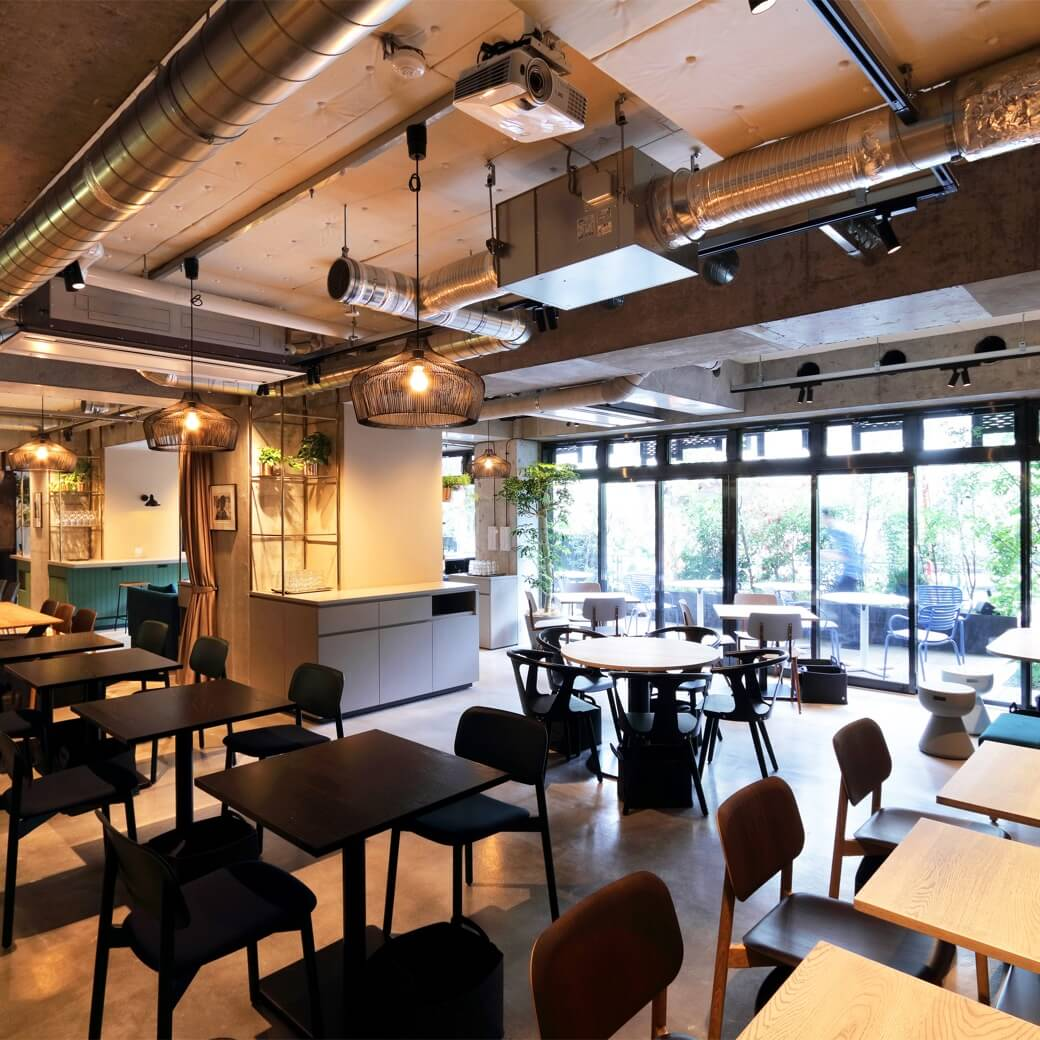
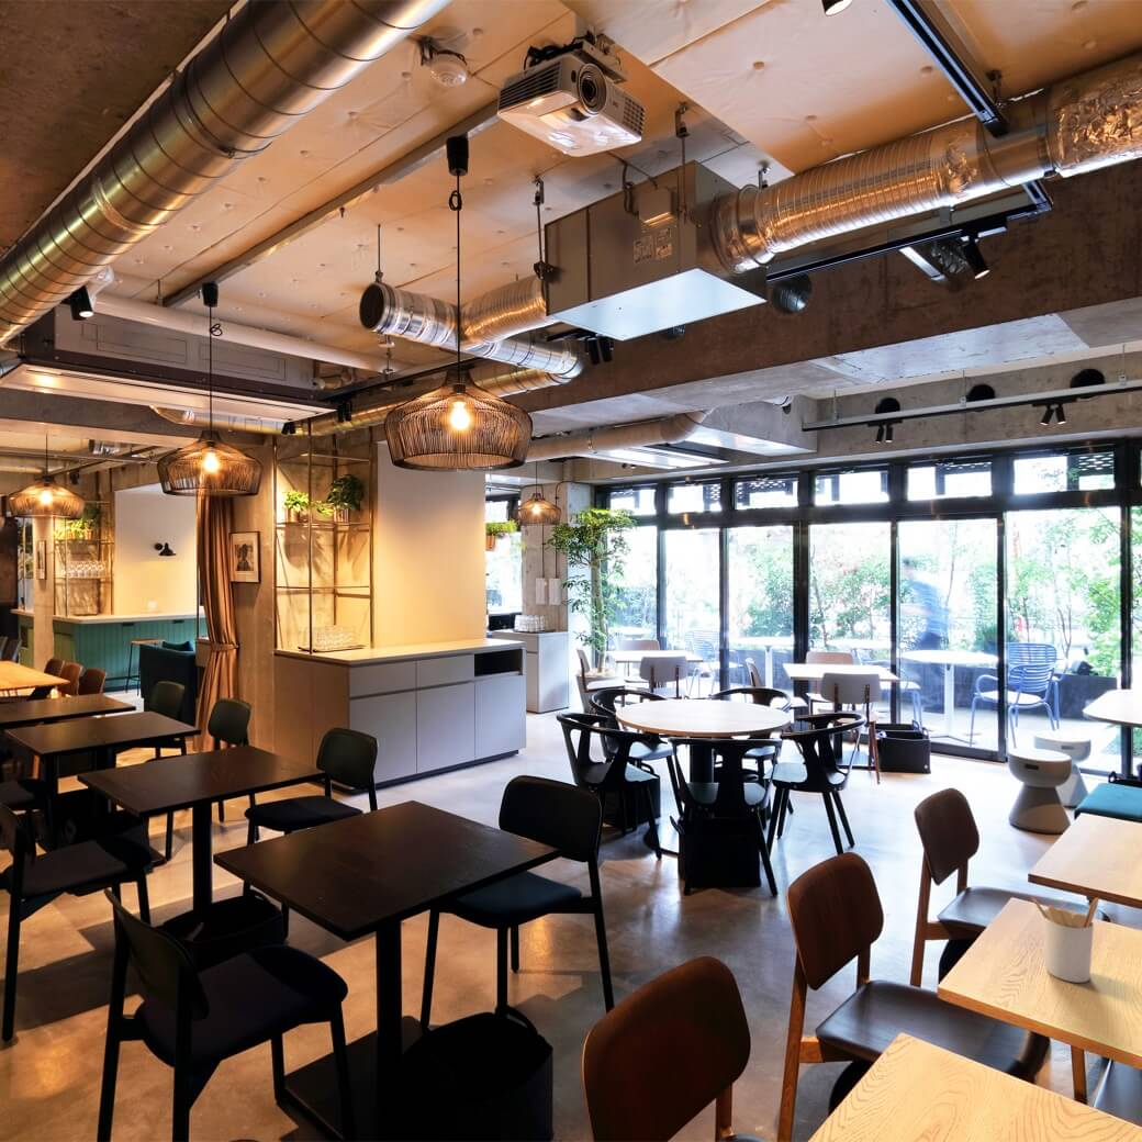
+ utensil holder (1067, 937)
